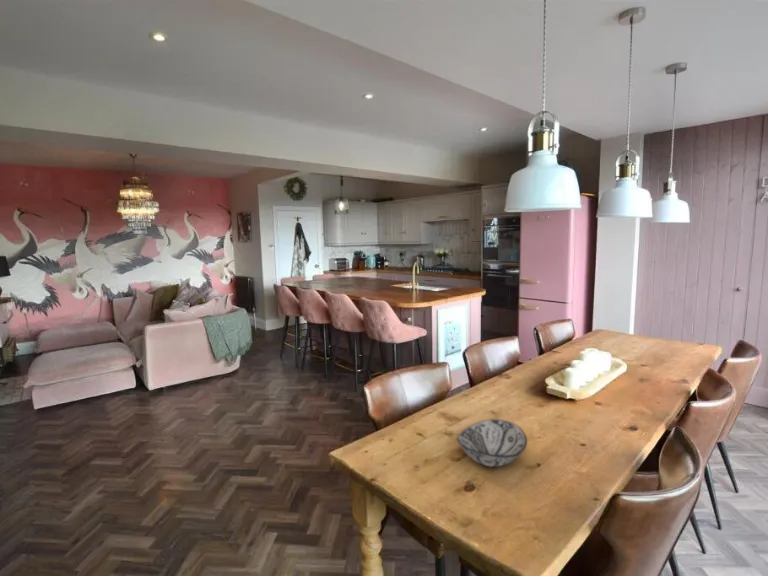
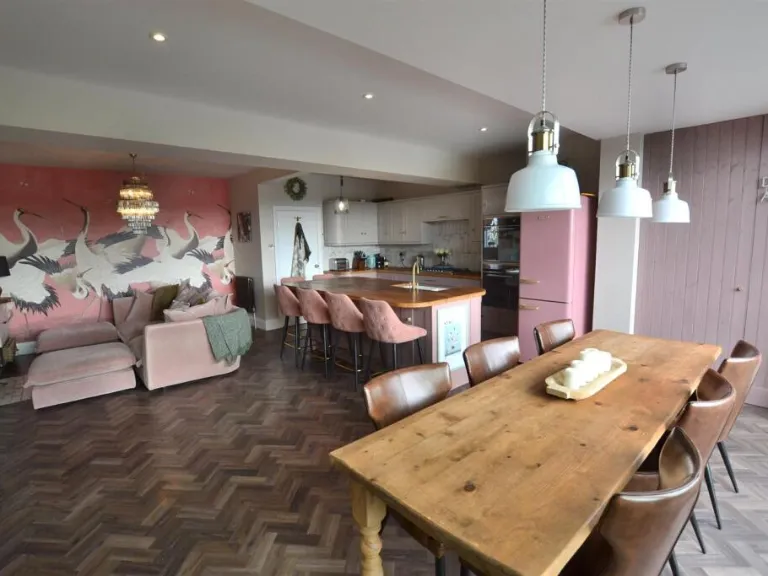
- decorative bowl (491, 446)
